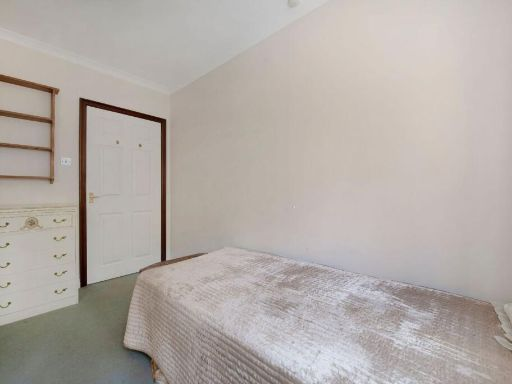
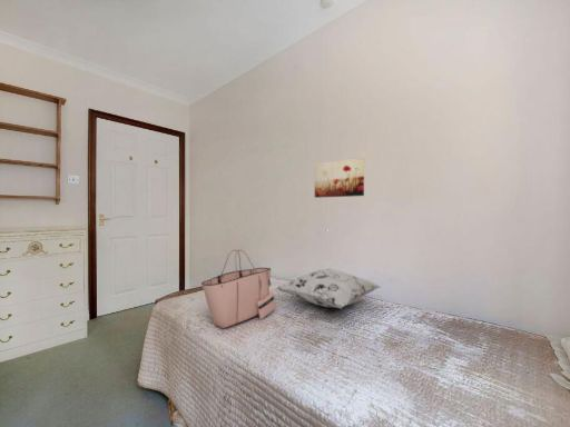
+ wall art (337, 179)
+ tote bag (239, 284)
+ decorative pillow (328, 287)
